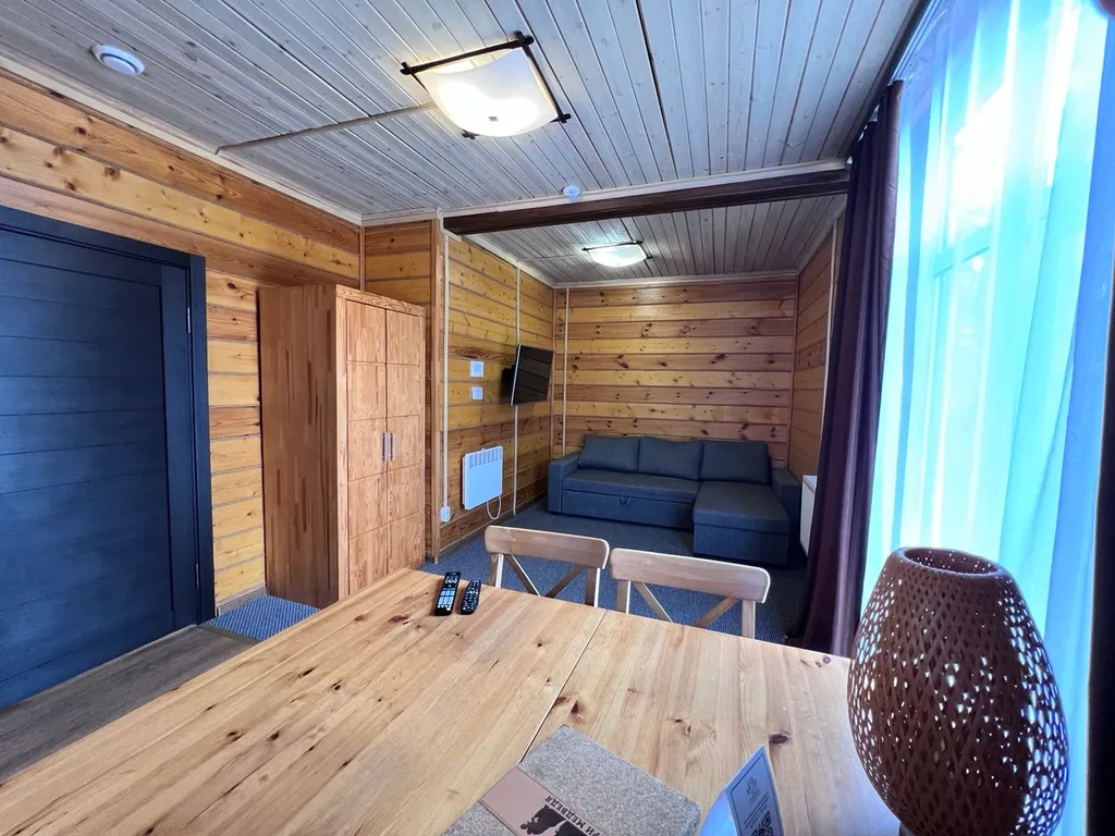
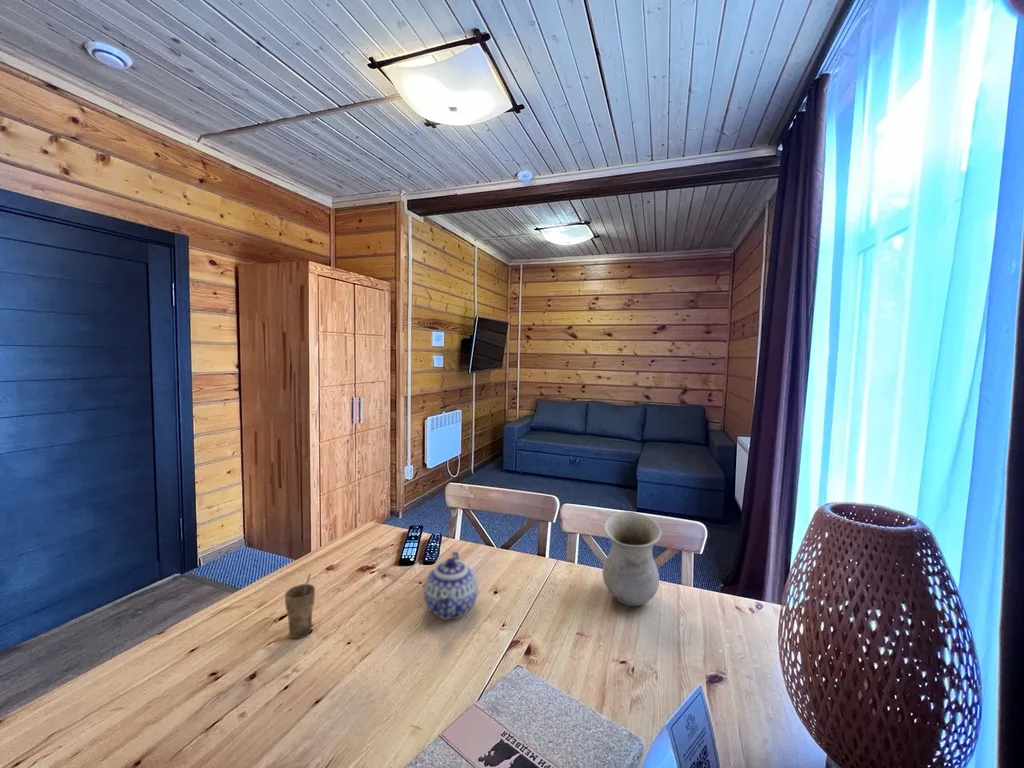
+ teapot (451, 583)
+ cup (300, 606)
+ vase (631, 560)
